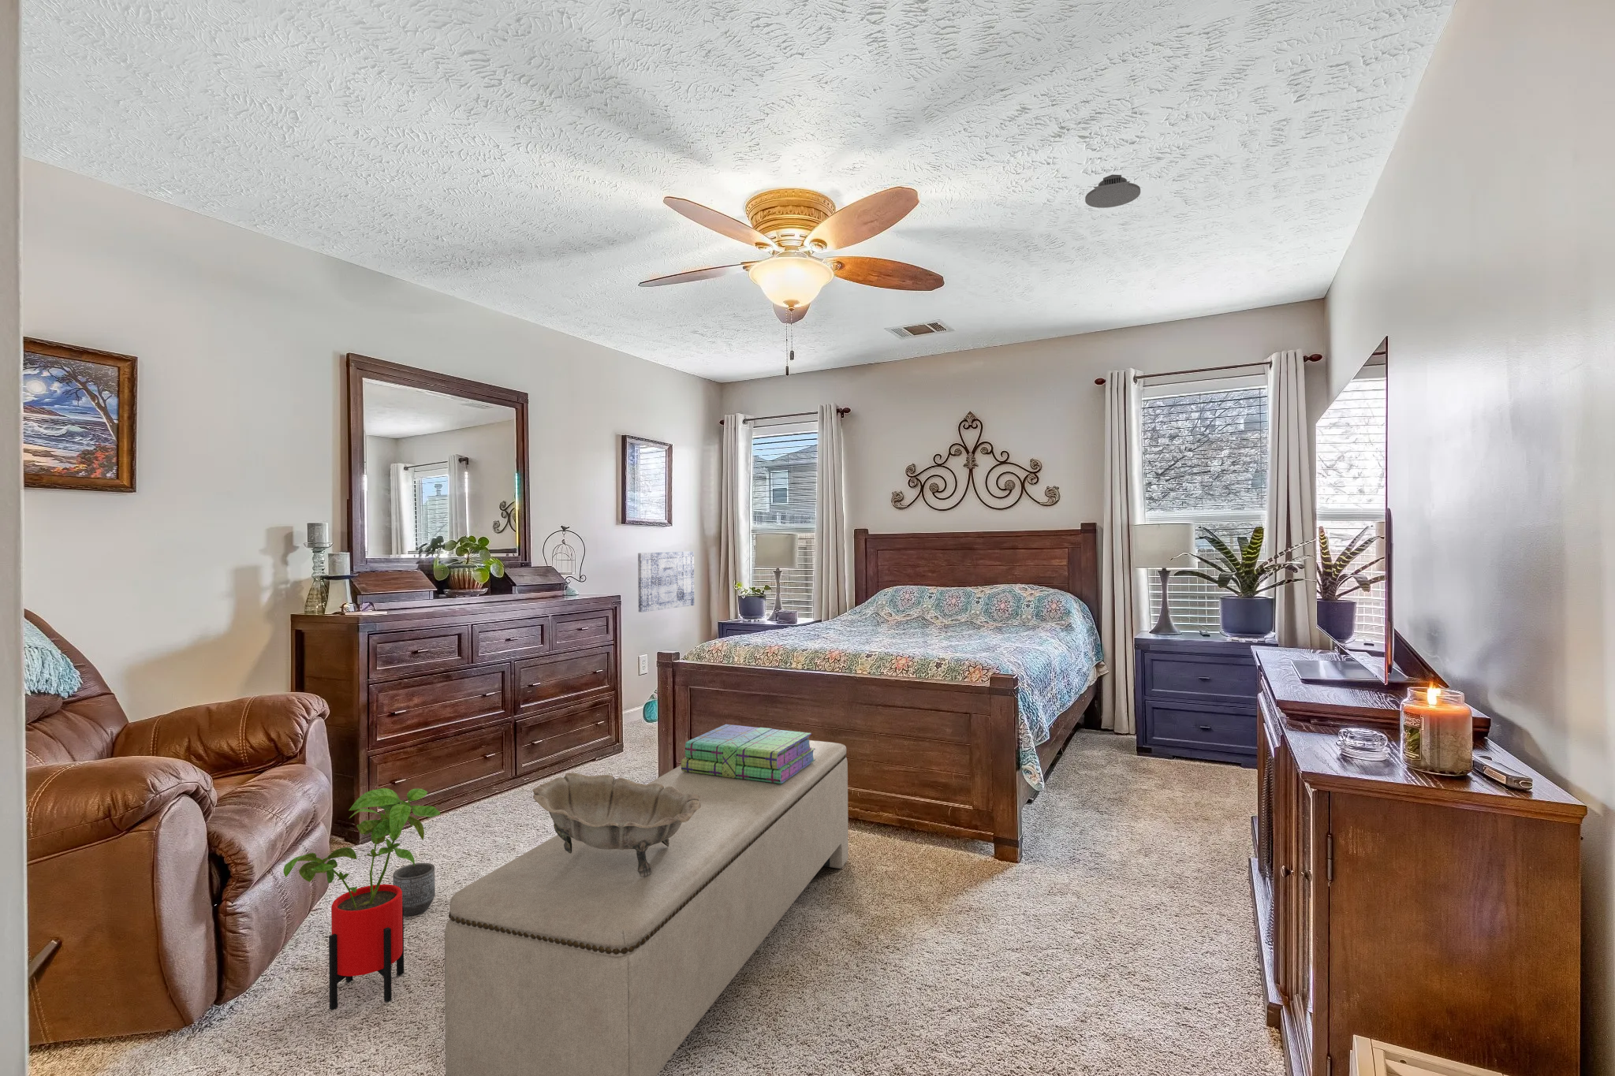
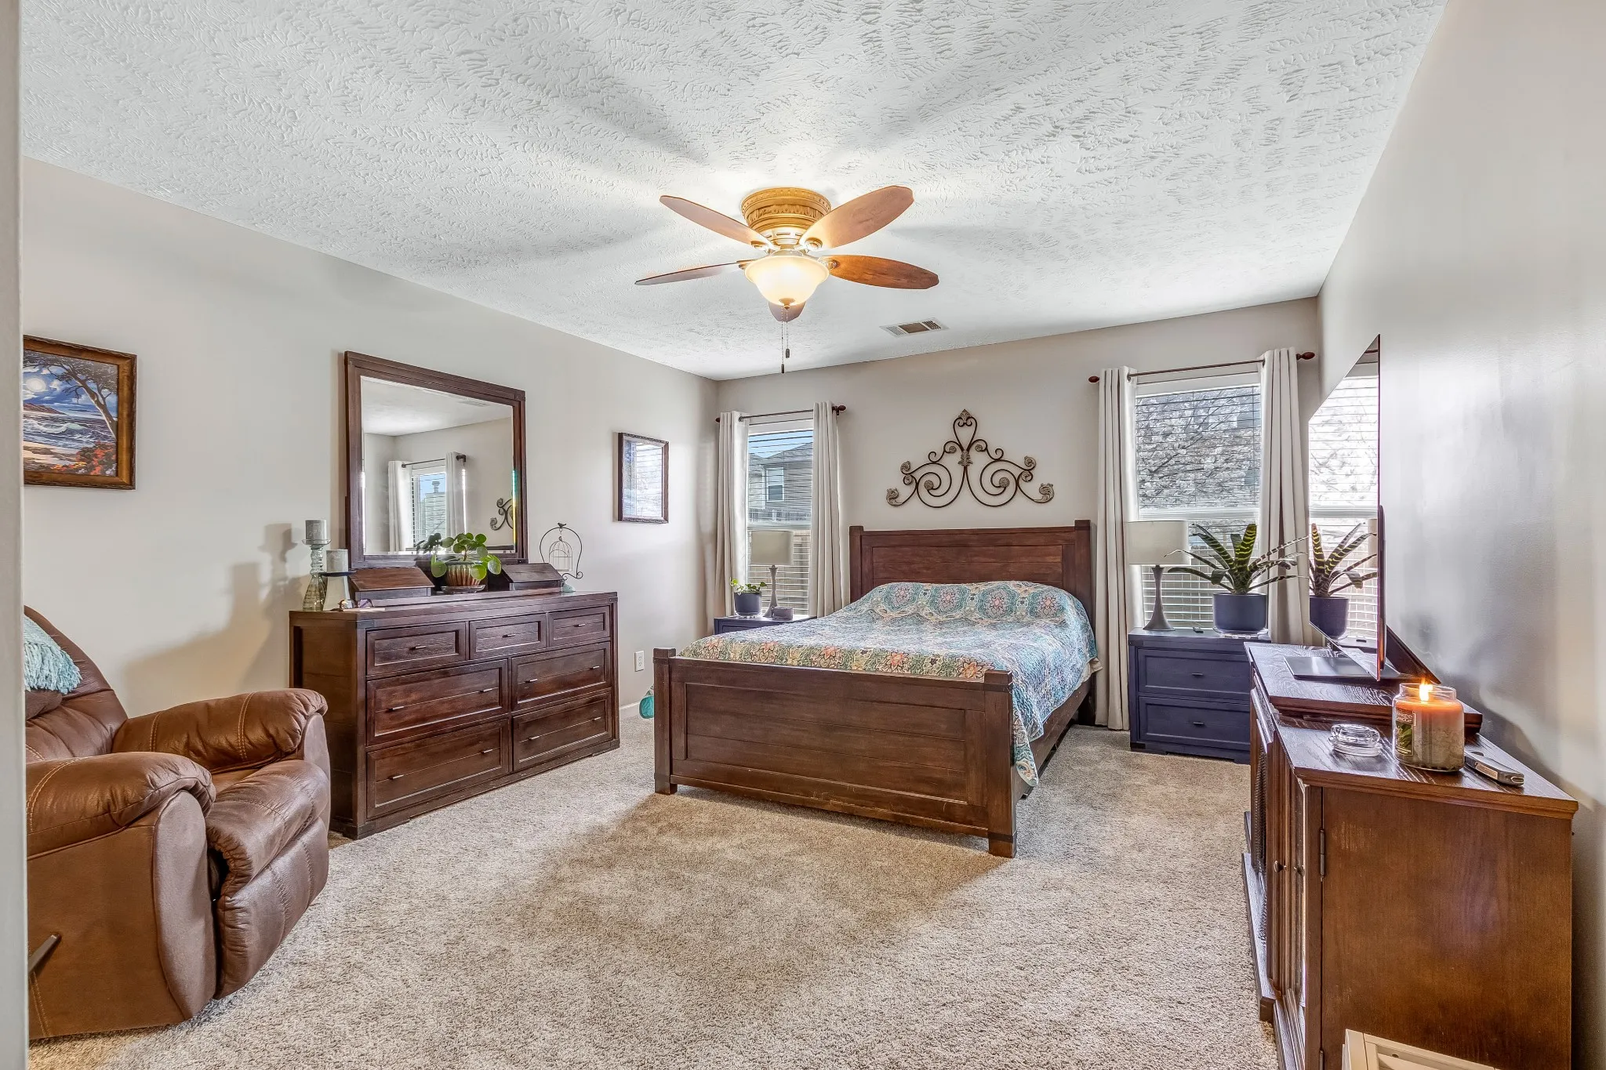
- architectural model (1112, 185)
- bench (700, 871)
- decorative bowl (615, 825)
- wall art (668, 580)
- planter (414, 890)
- house plant (367, 889)
- stack of books (749, 752)
